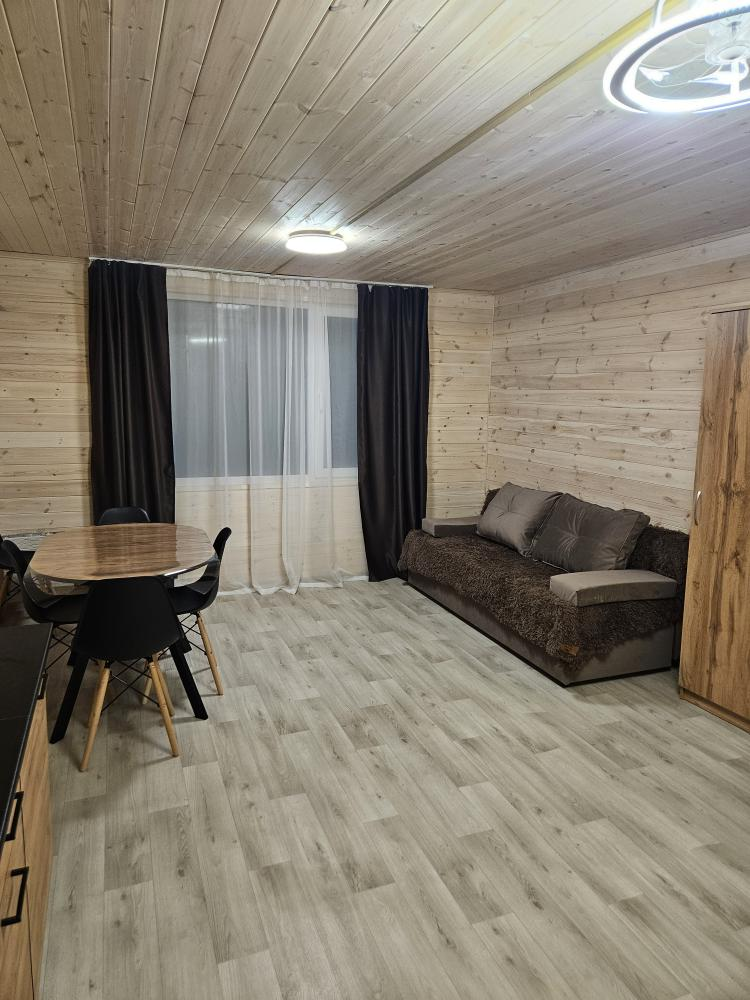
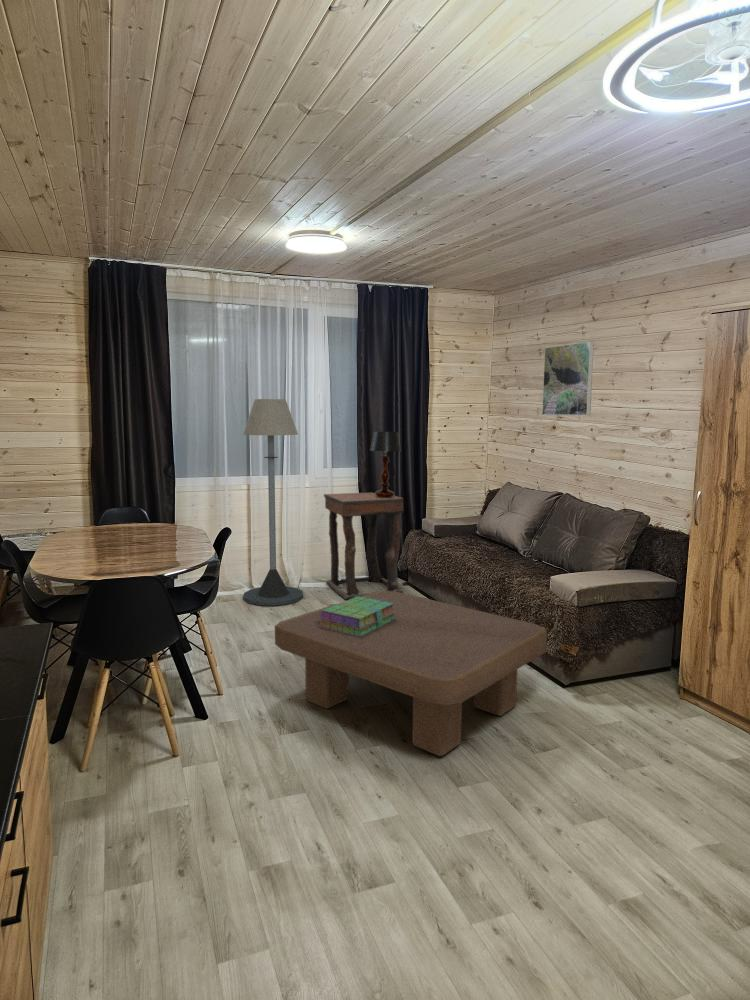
+ table lamp (384, 464)
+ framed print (566, 380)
+ floor lamp (271, 500)
+ side table (367, 542)
+ coffee table (409, 665)
+ stack of books (358, 614)
